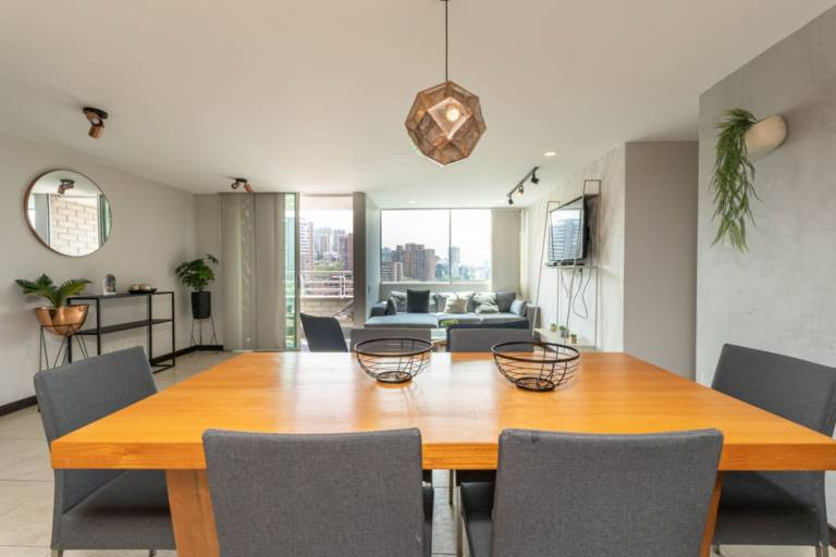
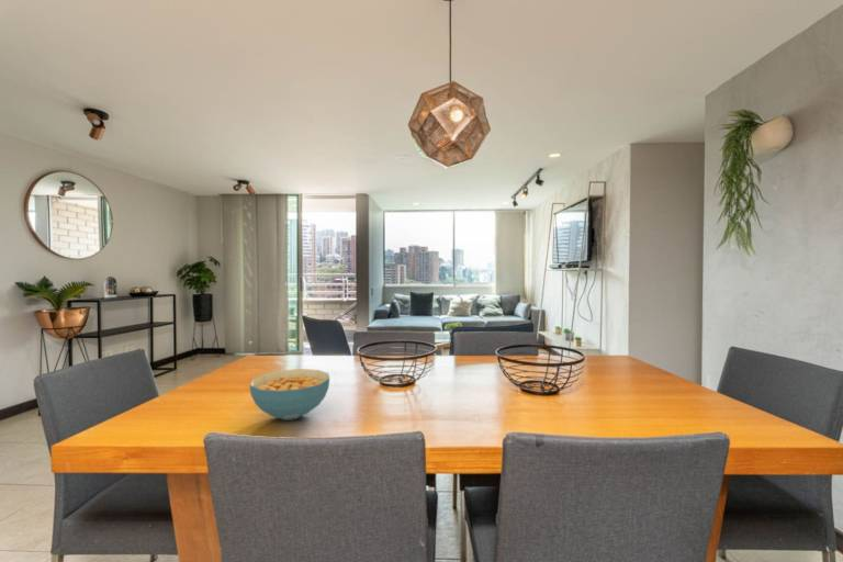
+ cereal bowl (291, 396)
